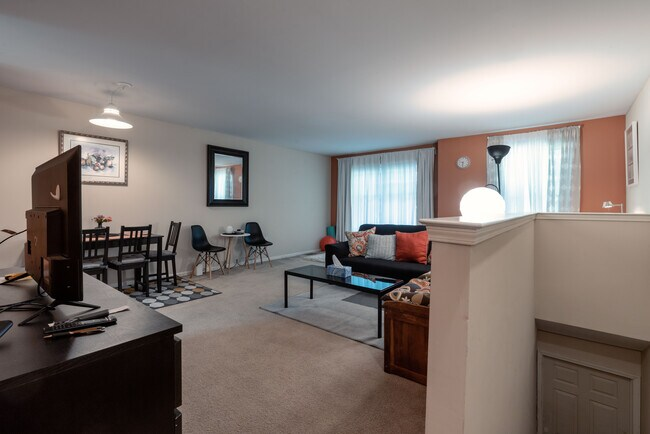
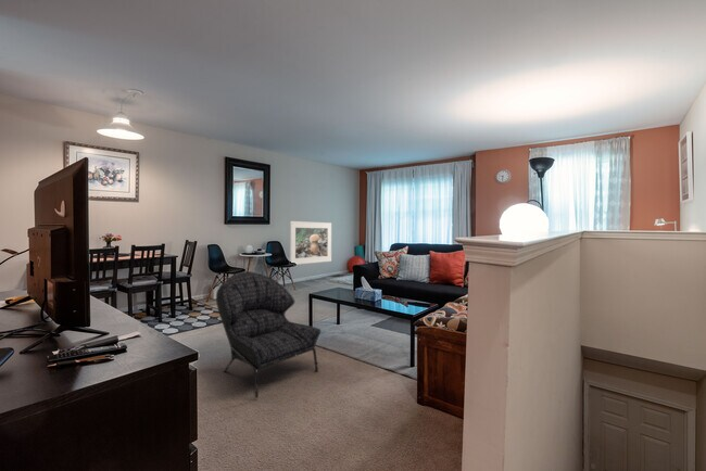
+ armchair (267, 323)
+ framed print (312, 242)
